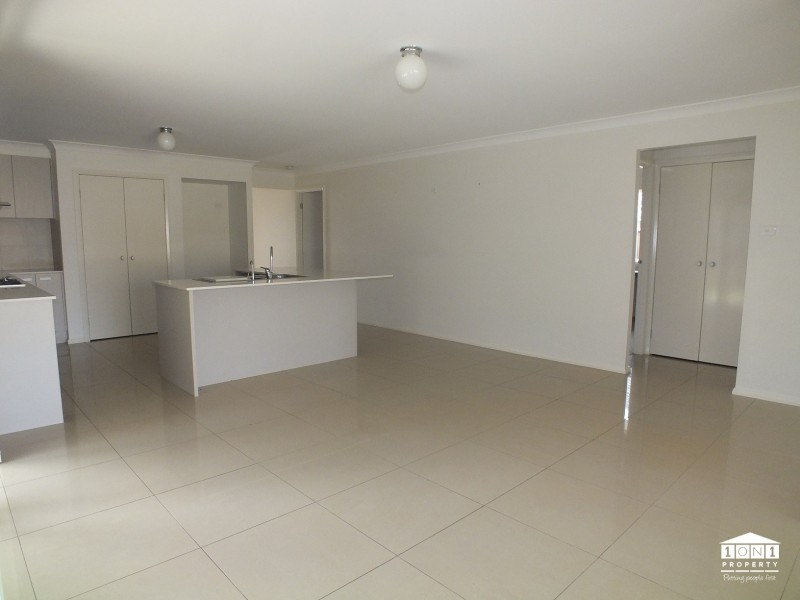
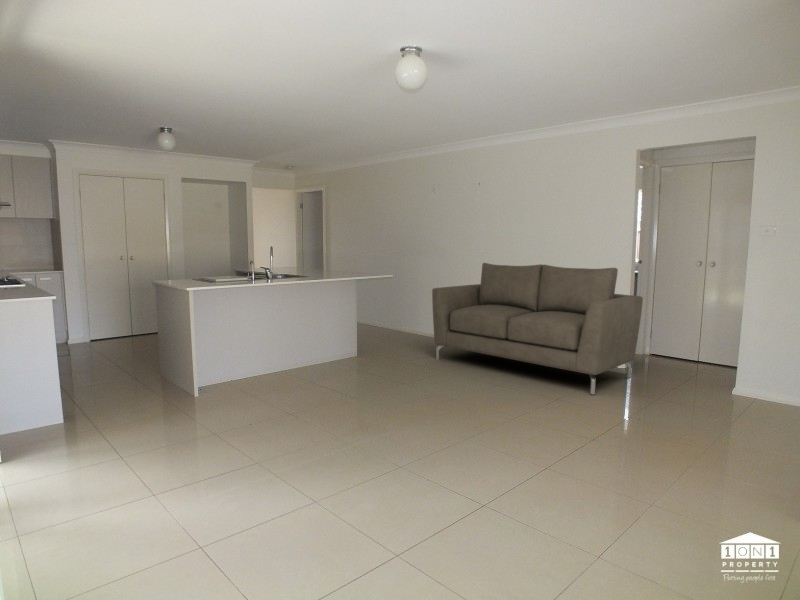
+ sofa (529, 316)
